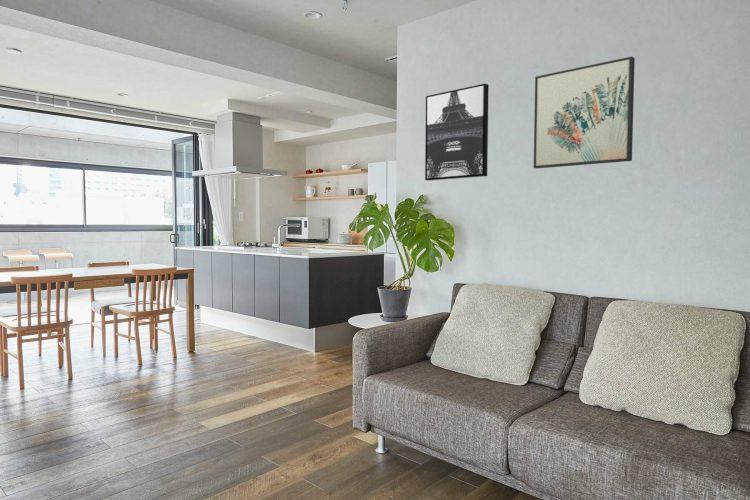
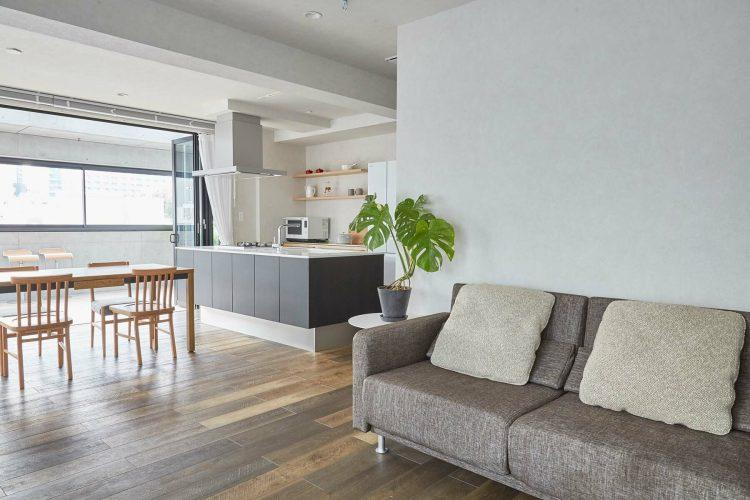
- wall art (455, 134)
- wall art (580, 116)
